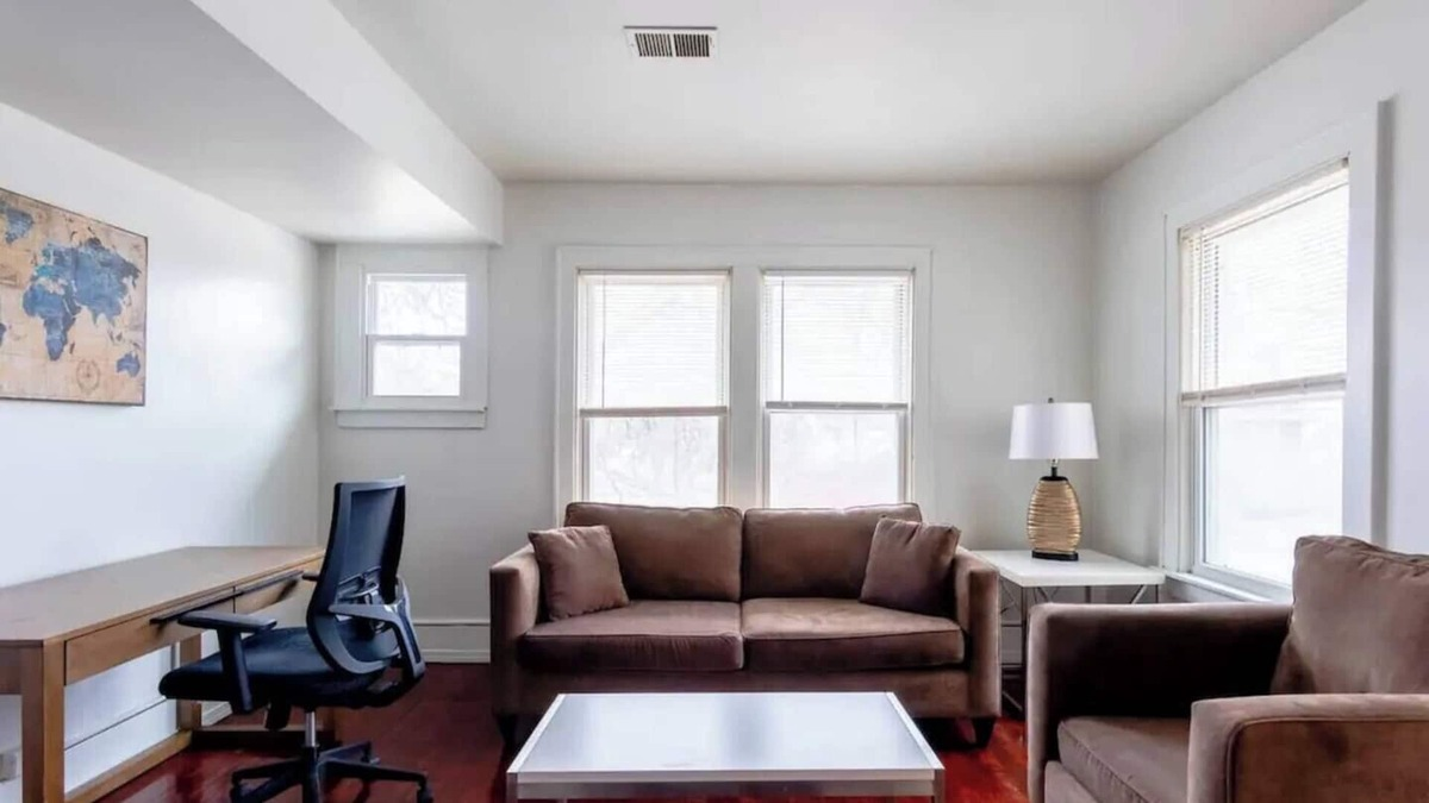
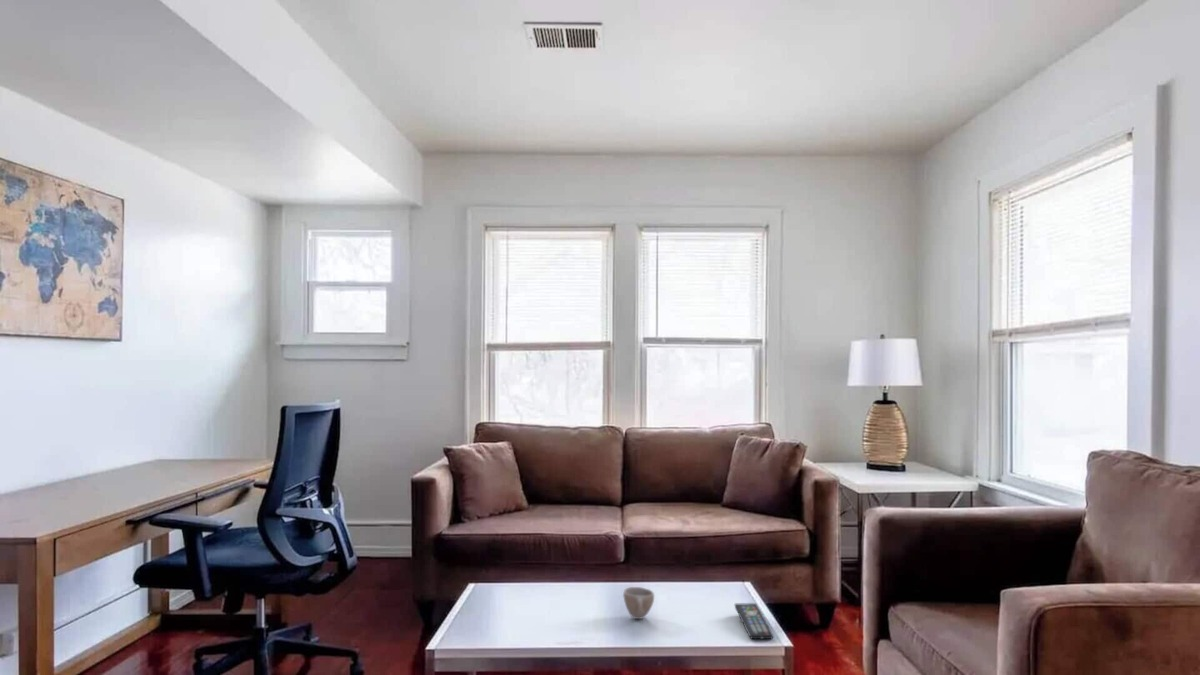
+ remote control (752, 619)
+ cup (639, 605)
